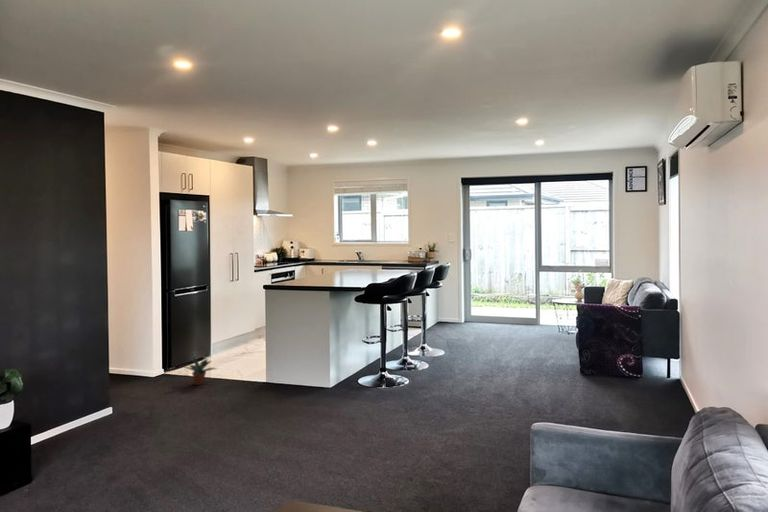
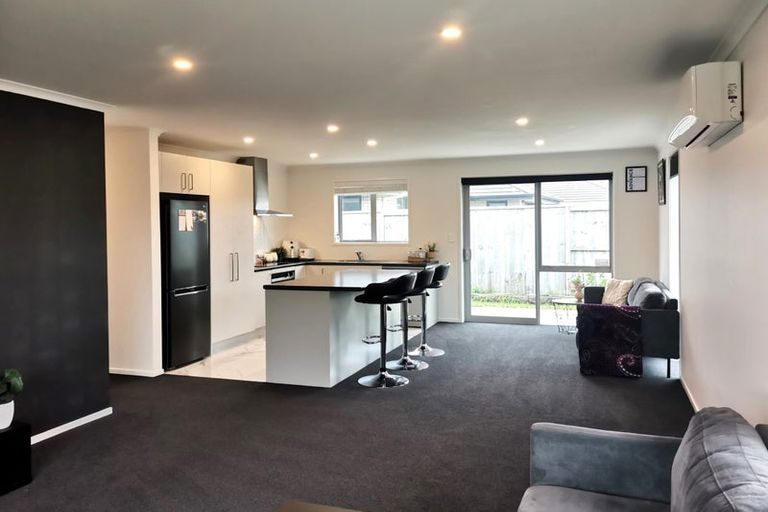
- potted plant (199, 370)
